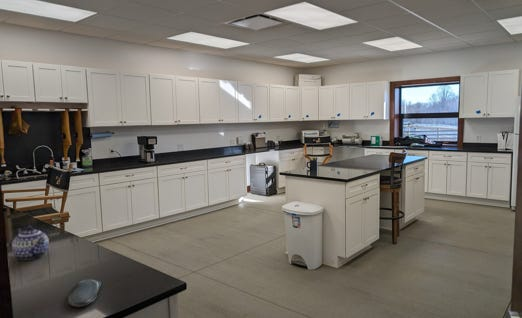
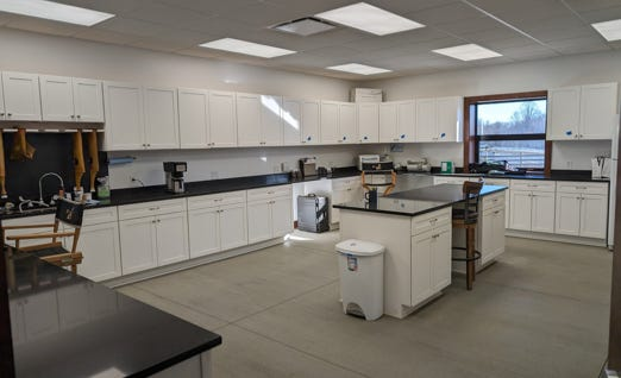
- teapot (30, 241)
- oval tray (85, 291)
